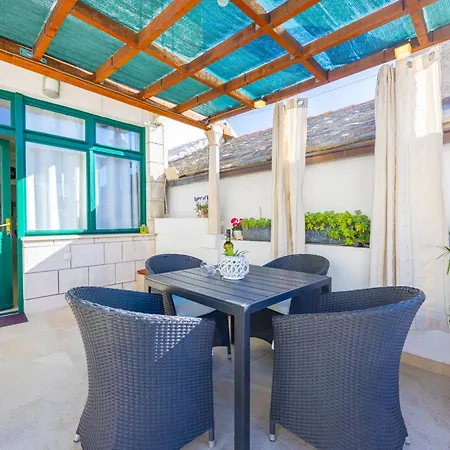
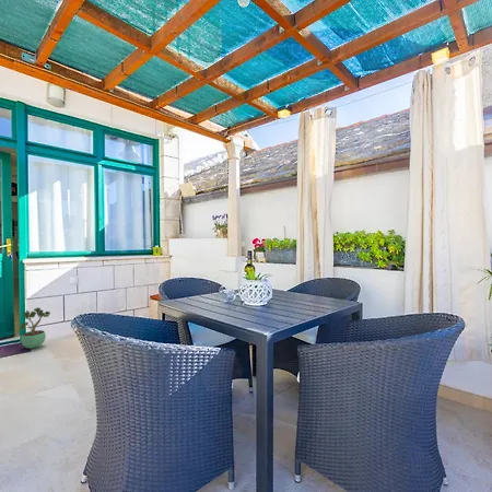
+ potted plant (34, 327)
